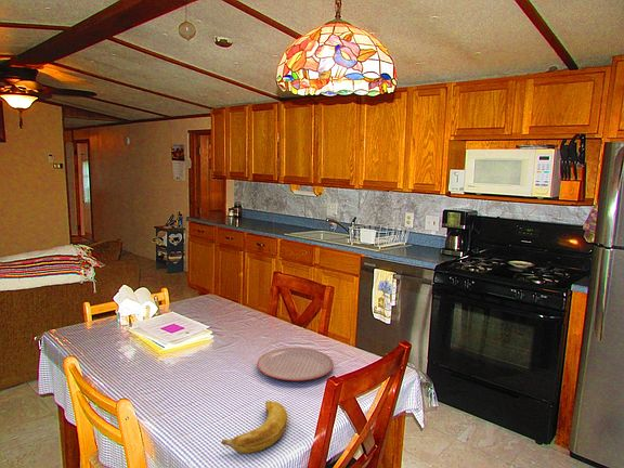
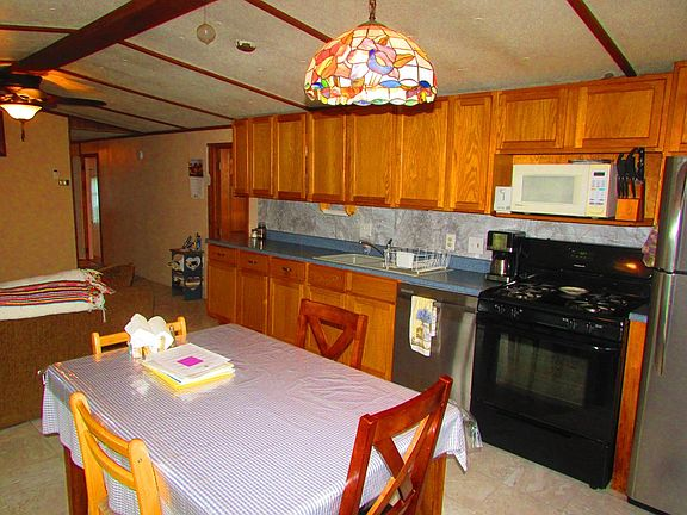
- plate (295, 365)
- banana (257, 428)
